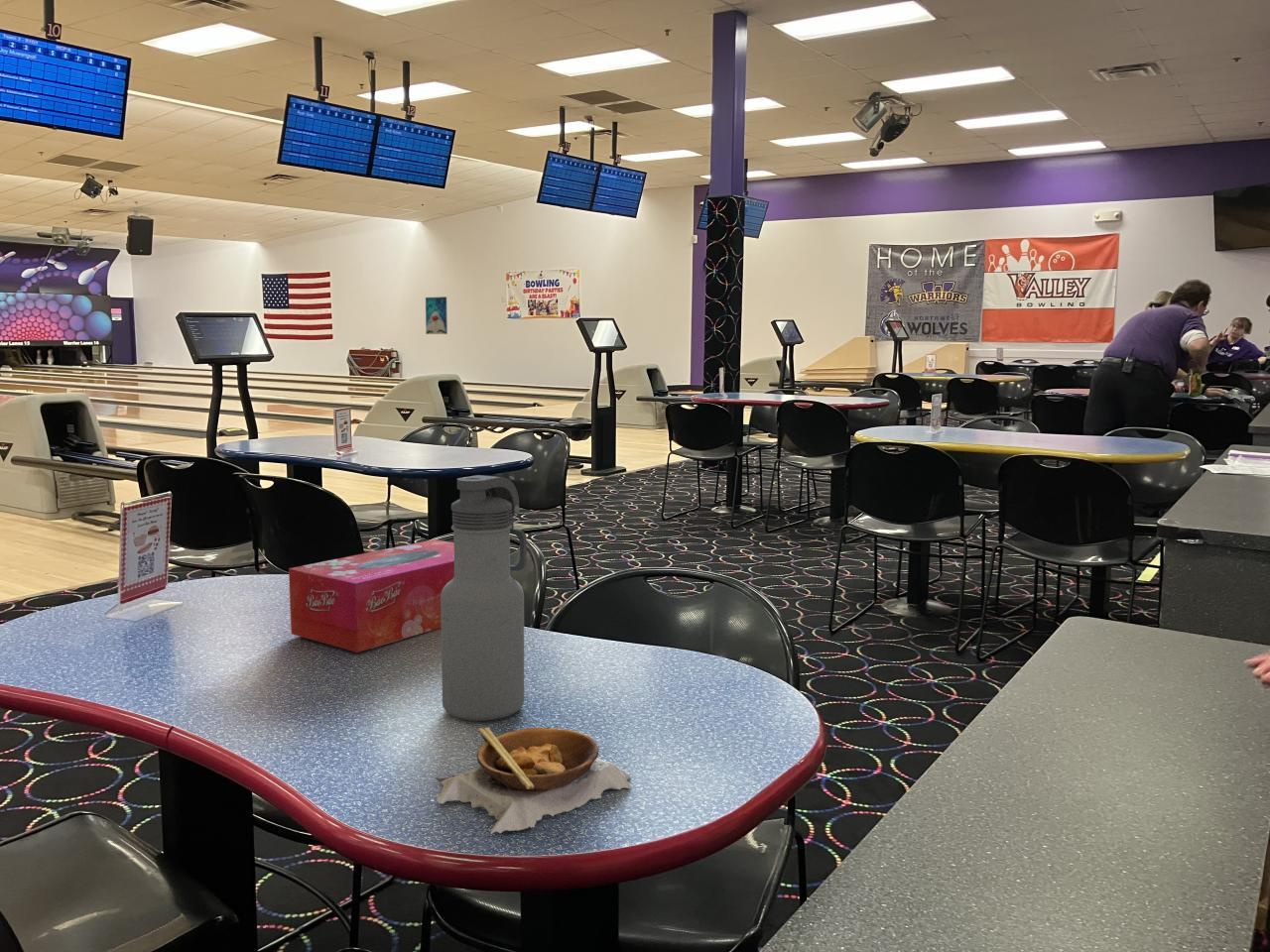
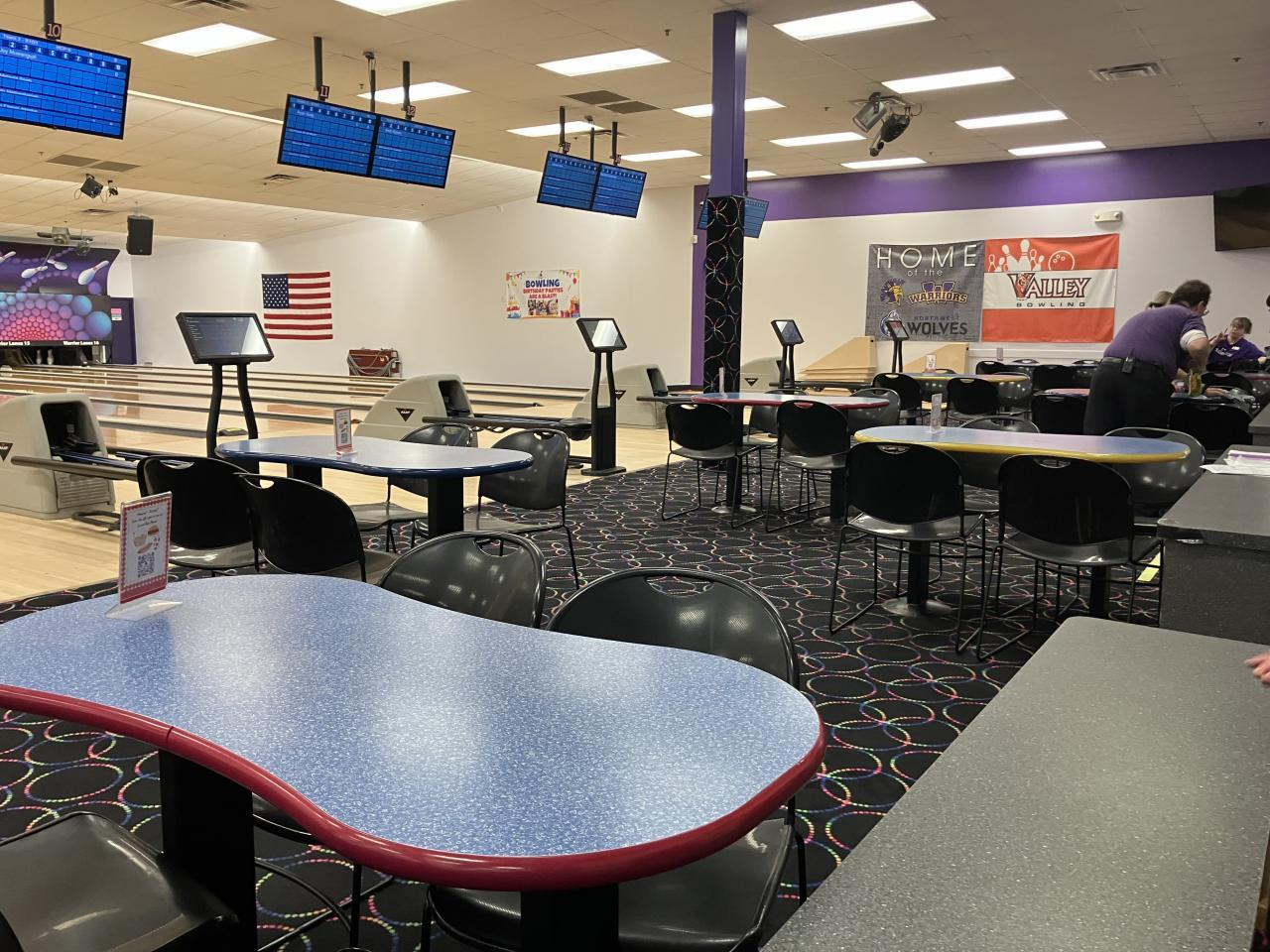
- soup bowl (532, 764)
- tissue box (399, 590)
- water bottle (483, 594)
- wall art (436, 315)
